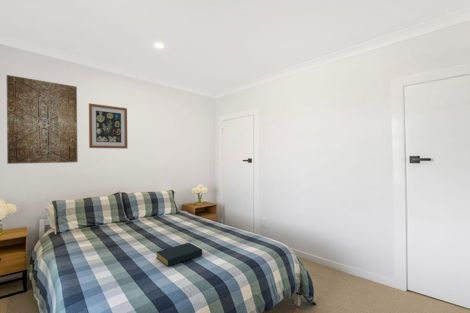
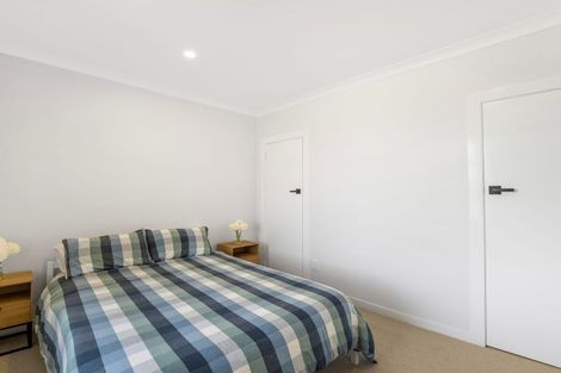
- hardback book (179, 253)
- wall art (109, 127)
- wall art (44, 122)
